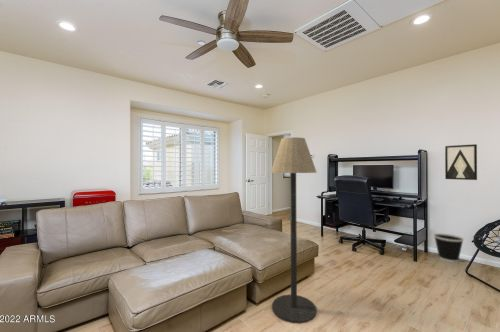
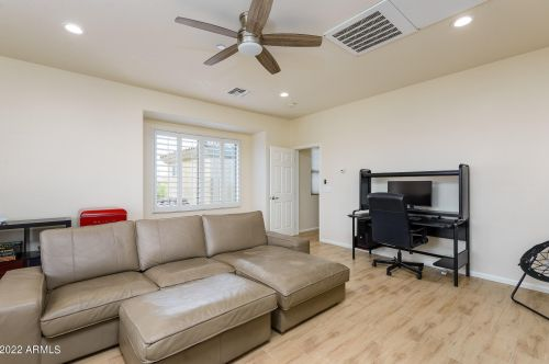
- wall art (460, 162)
- wastebasket (448, 248)
- floor lamp (293, 223)
